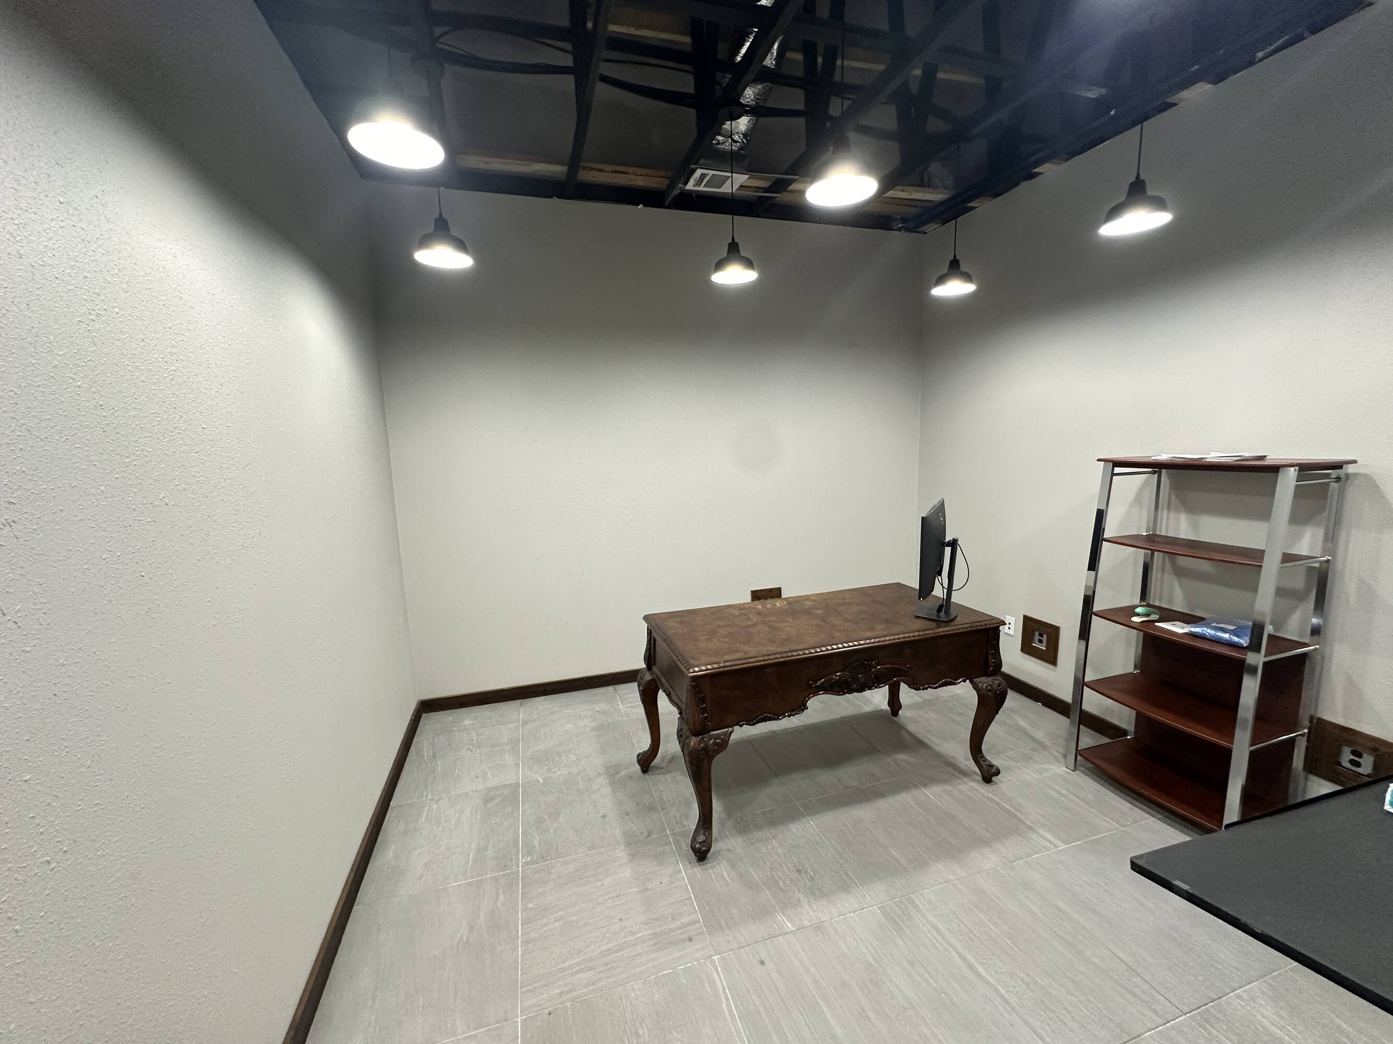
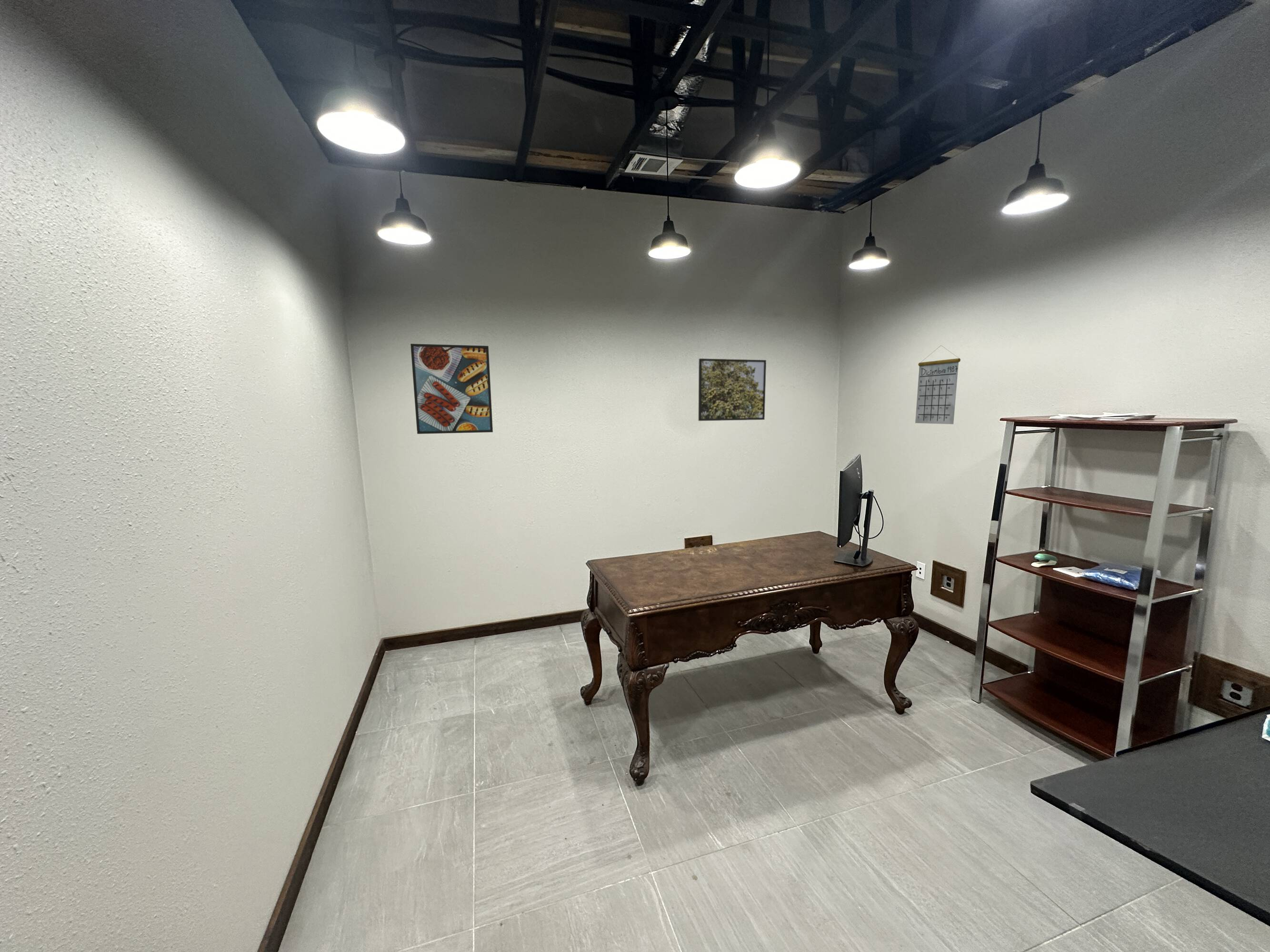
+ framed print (453, 389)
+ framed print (732, 390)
+ calendar (937, 385)
